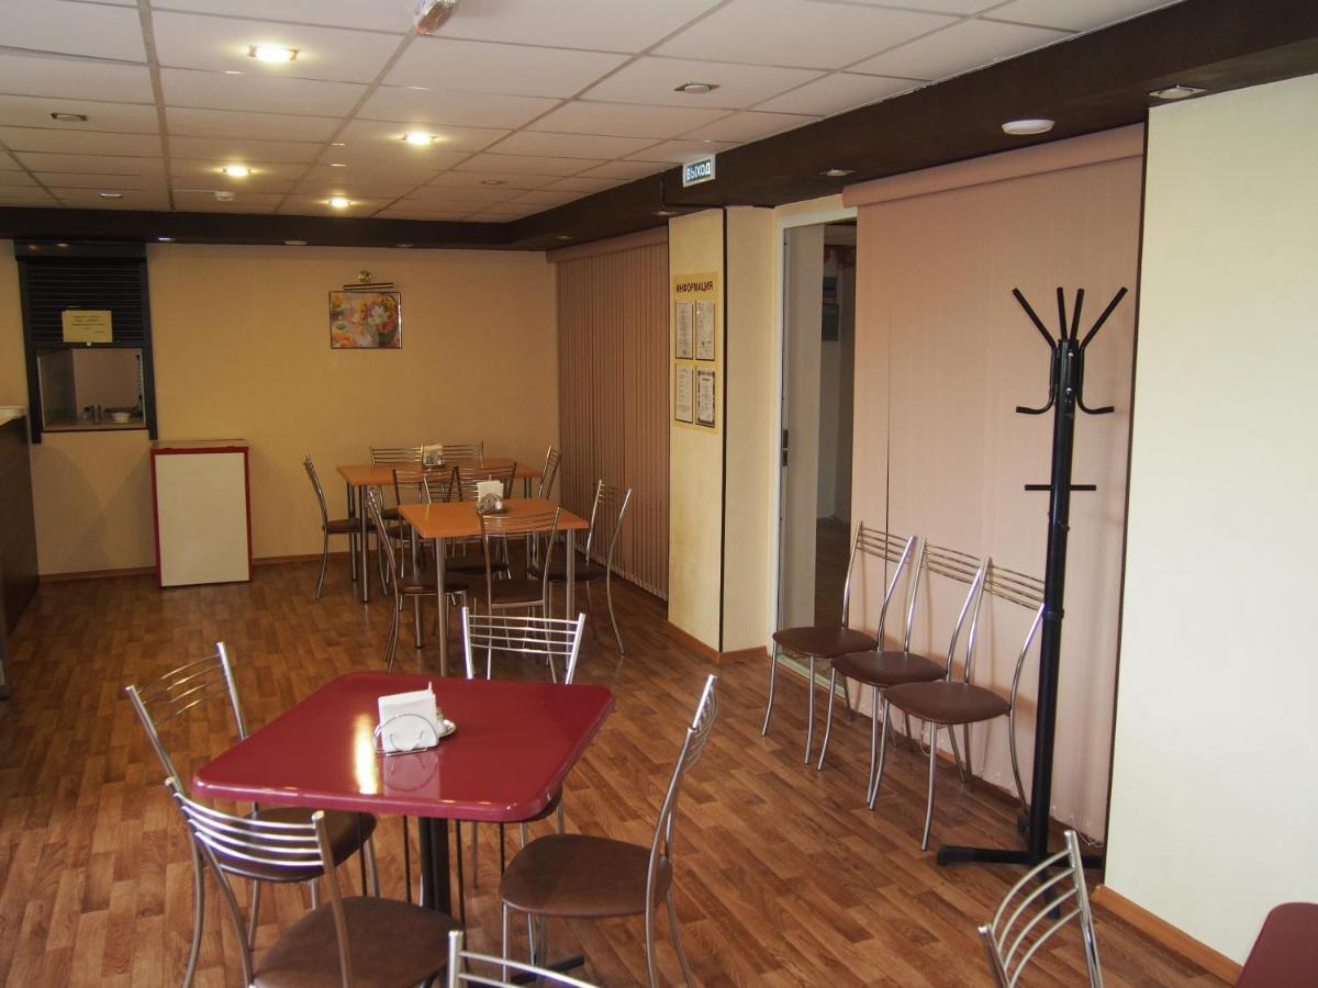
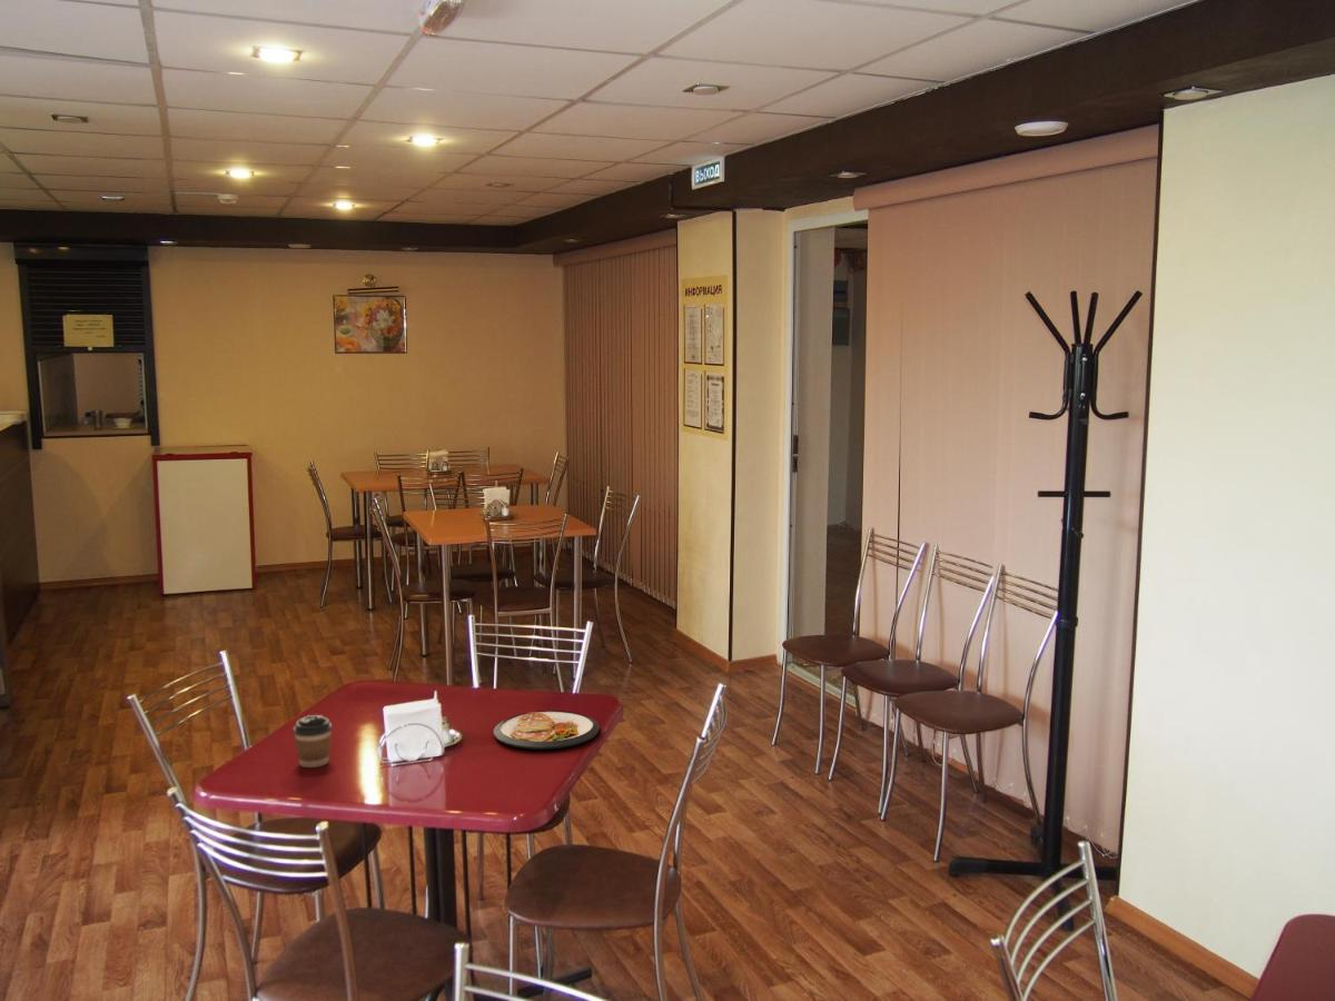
+ dish (546, 726)
+ coffee cup (313, 739)
